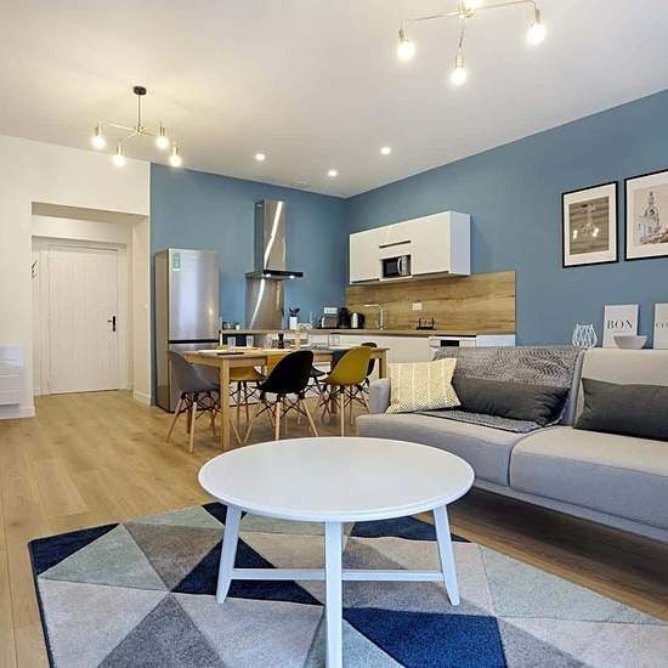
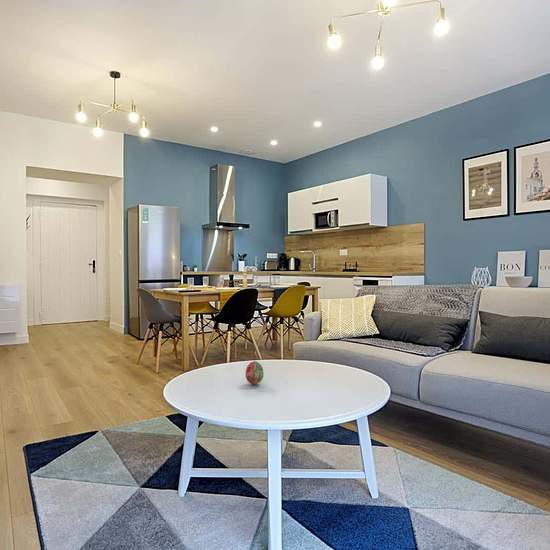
+ decorative egg (254, 372)
